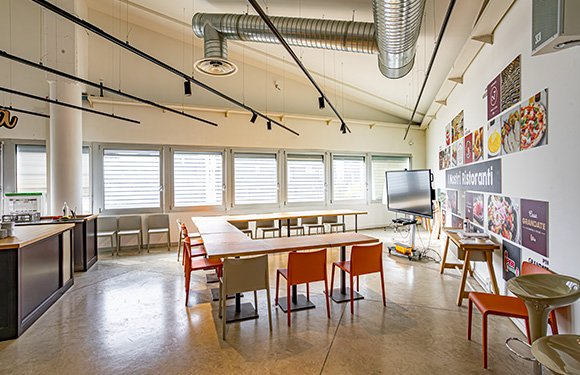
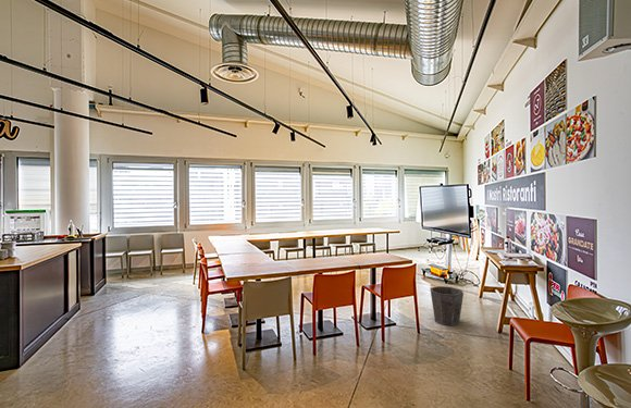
+ waste bin (446, 306)
